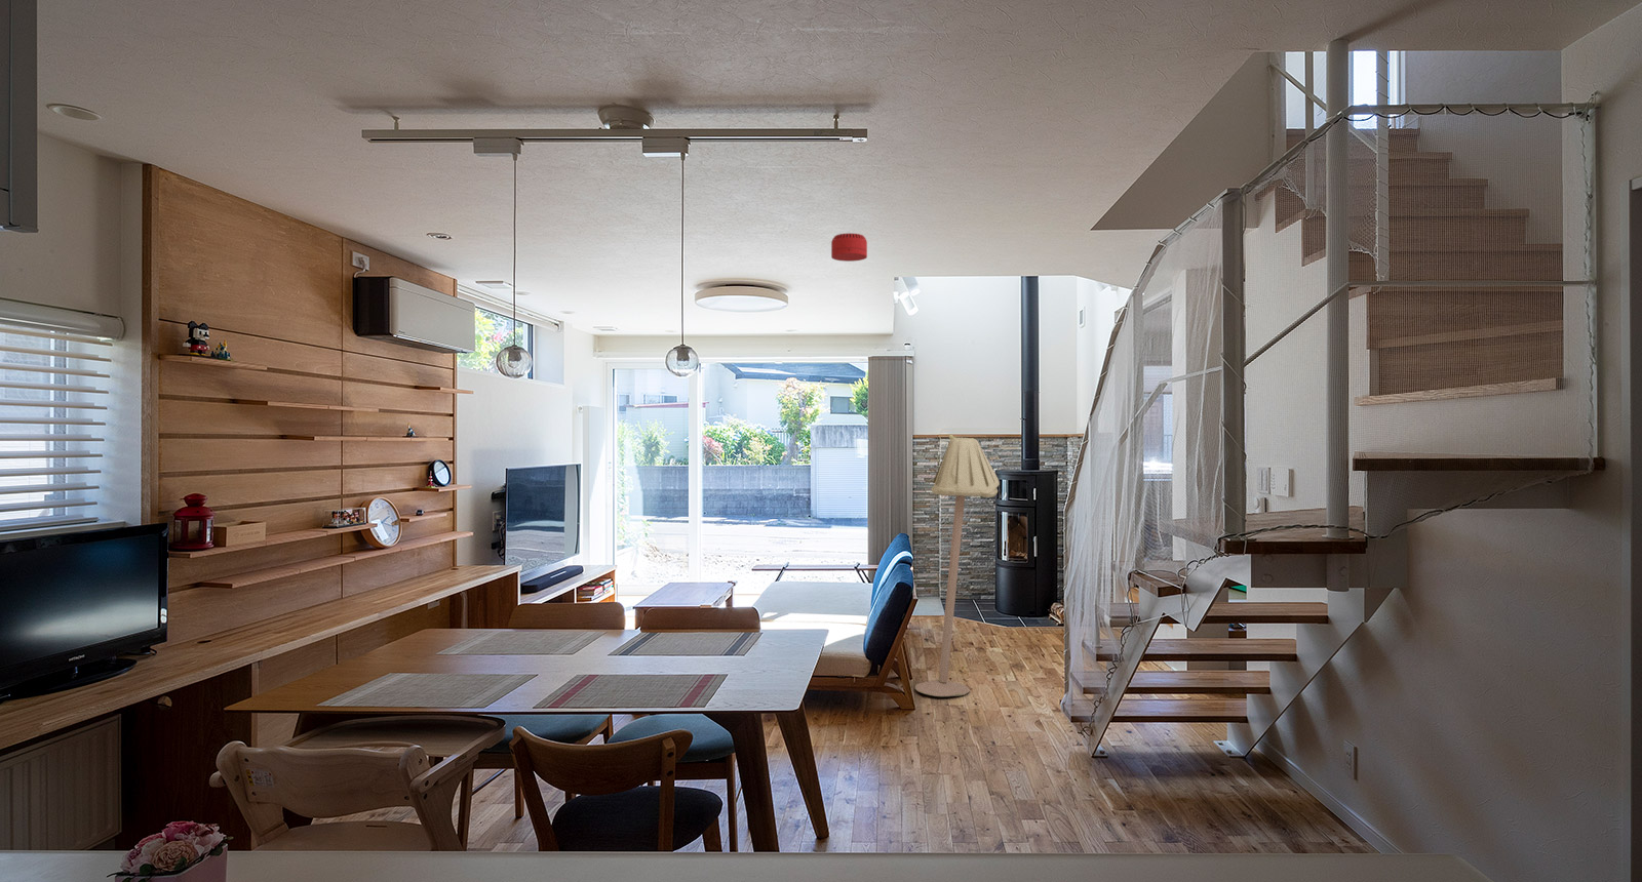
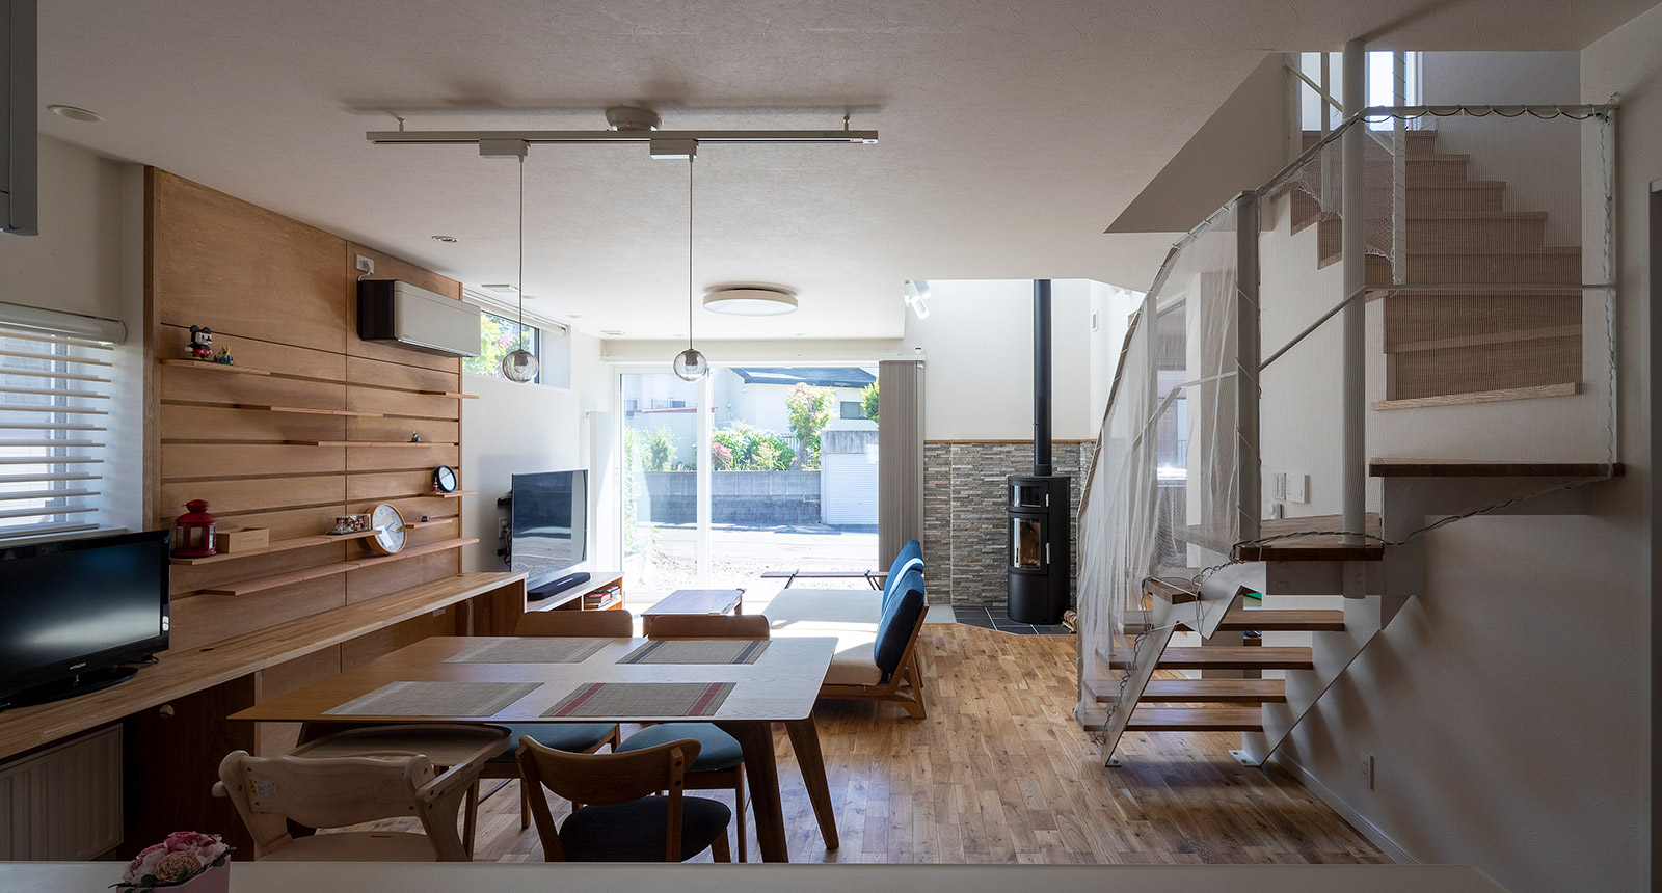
- smoke detector (849, 247)
- floor lamp (956, 562)
